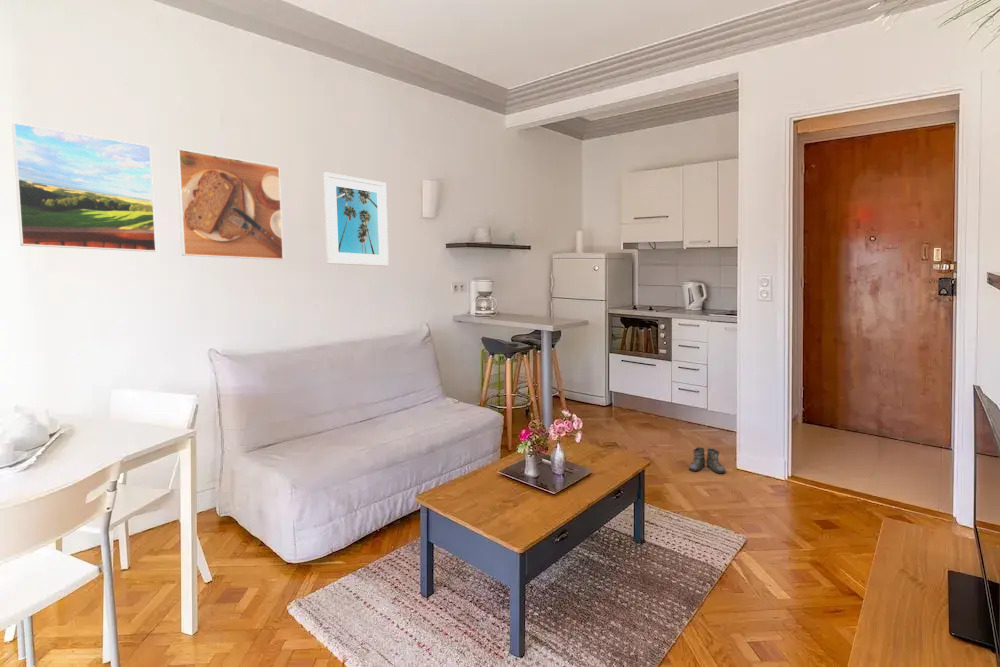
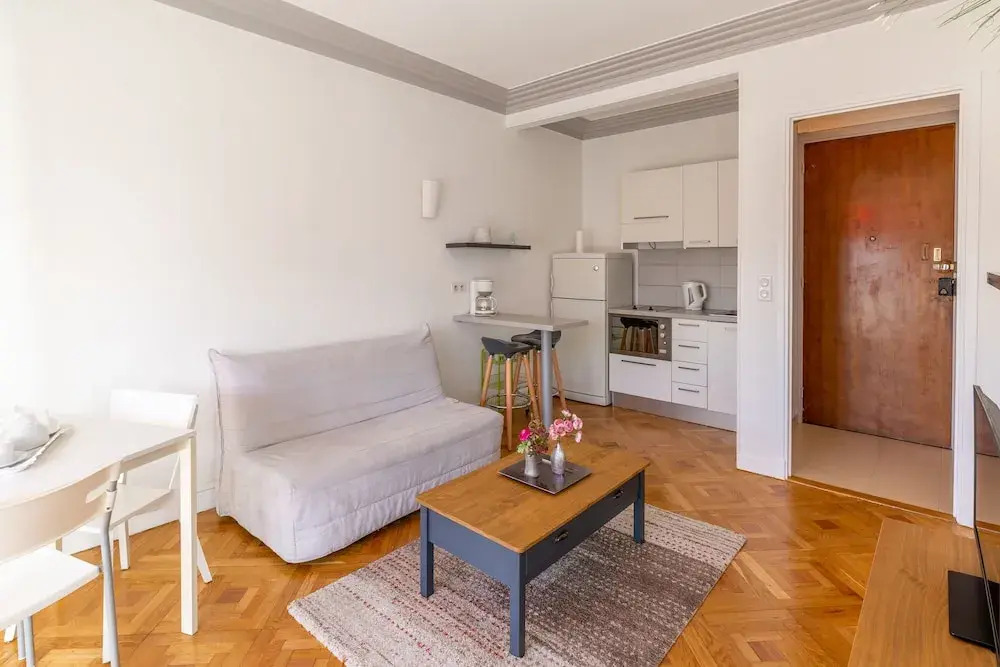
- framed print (89, 192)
- boots (704, 459)
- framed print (233, 208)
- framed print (357, 221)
